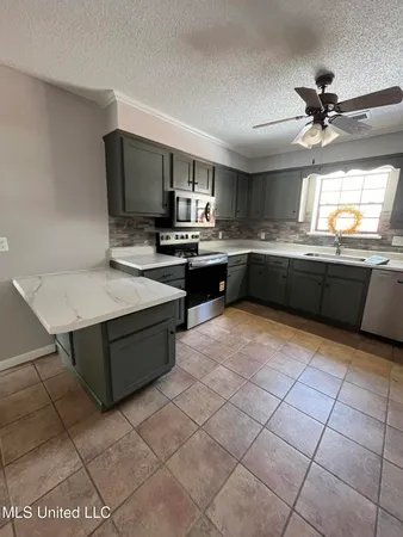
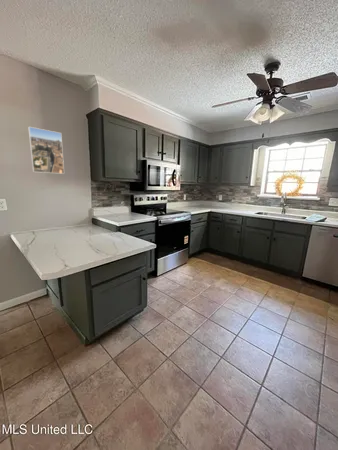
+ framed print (47, 152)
